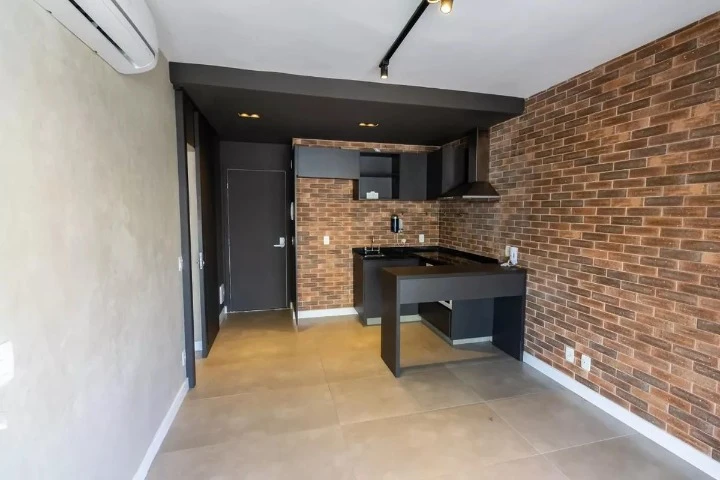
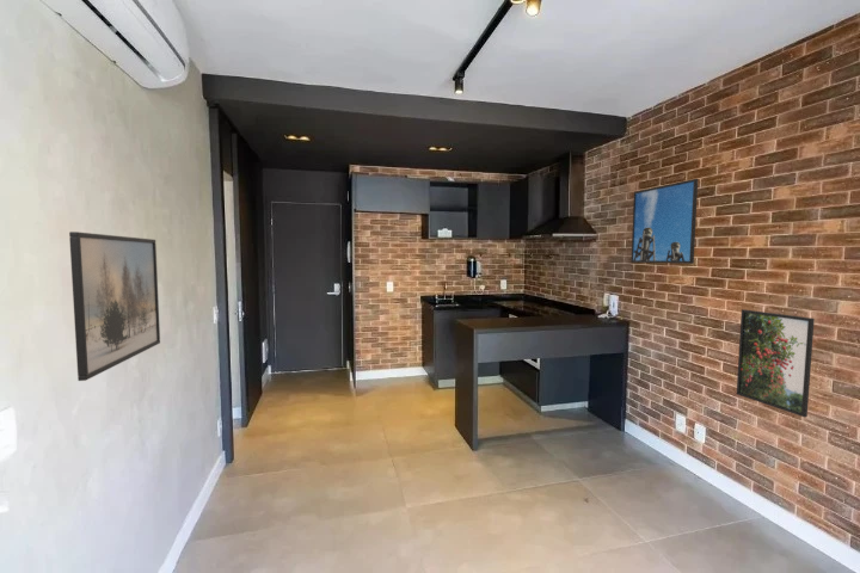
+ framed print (772, 359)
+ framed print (123, 297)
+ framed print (661, 224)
